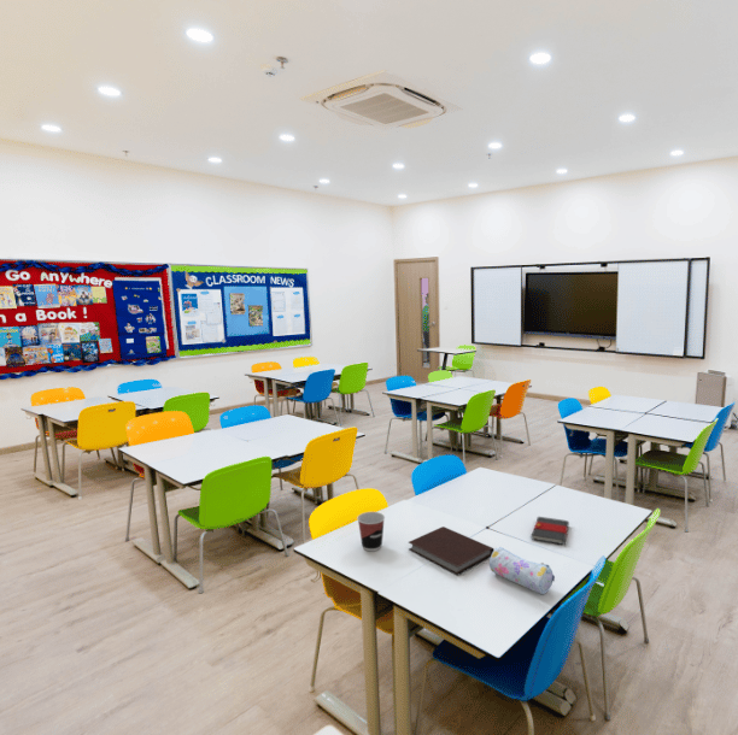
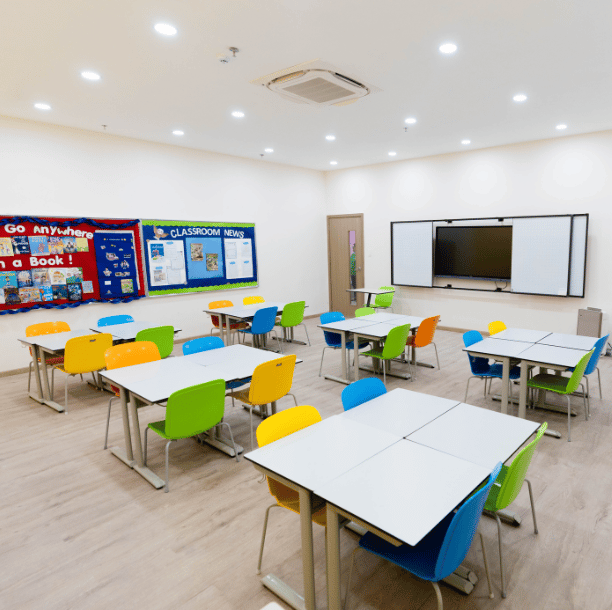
- cup (371, 531)
- notebook (450, 548)
- pencil case (520, 569)
- book (550, 529)
